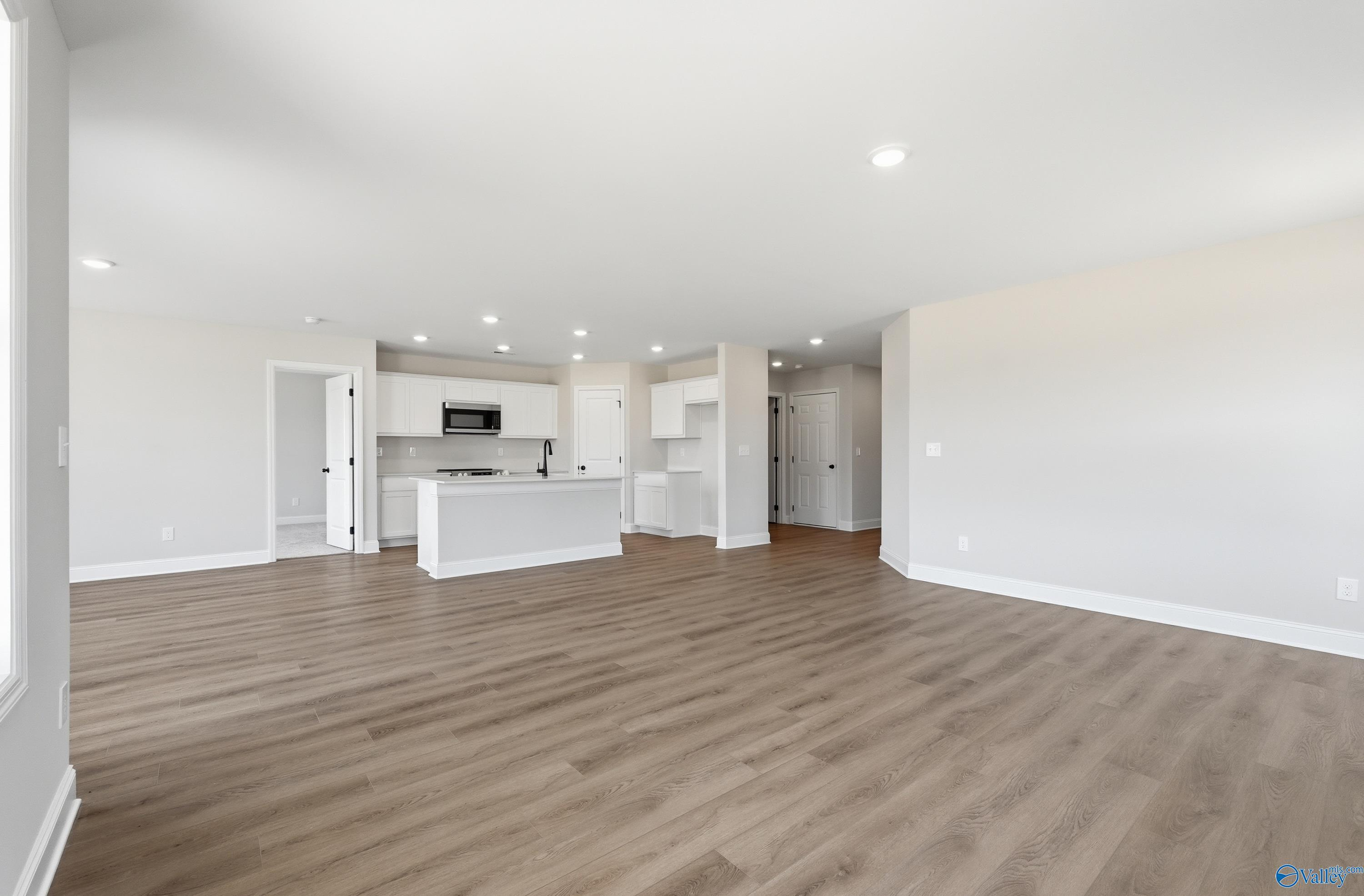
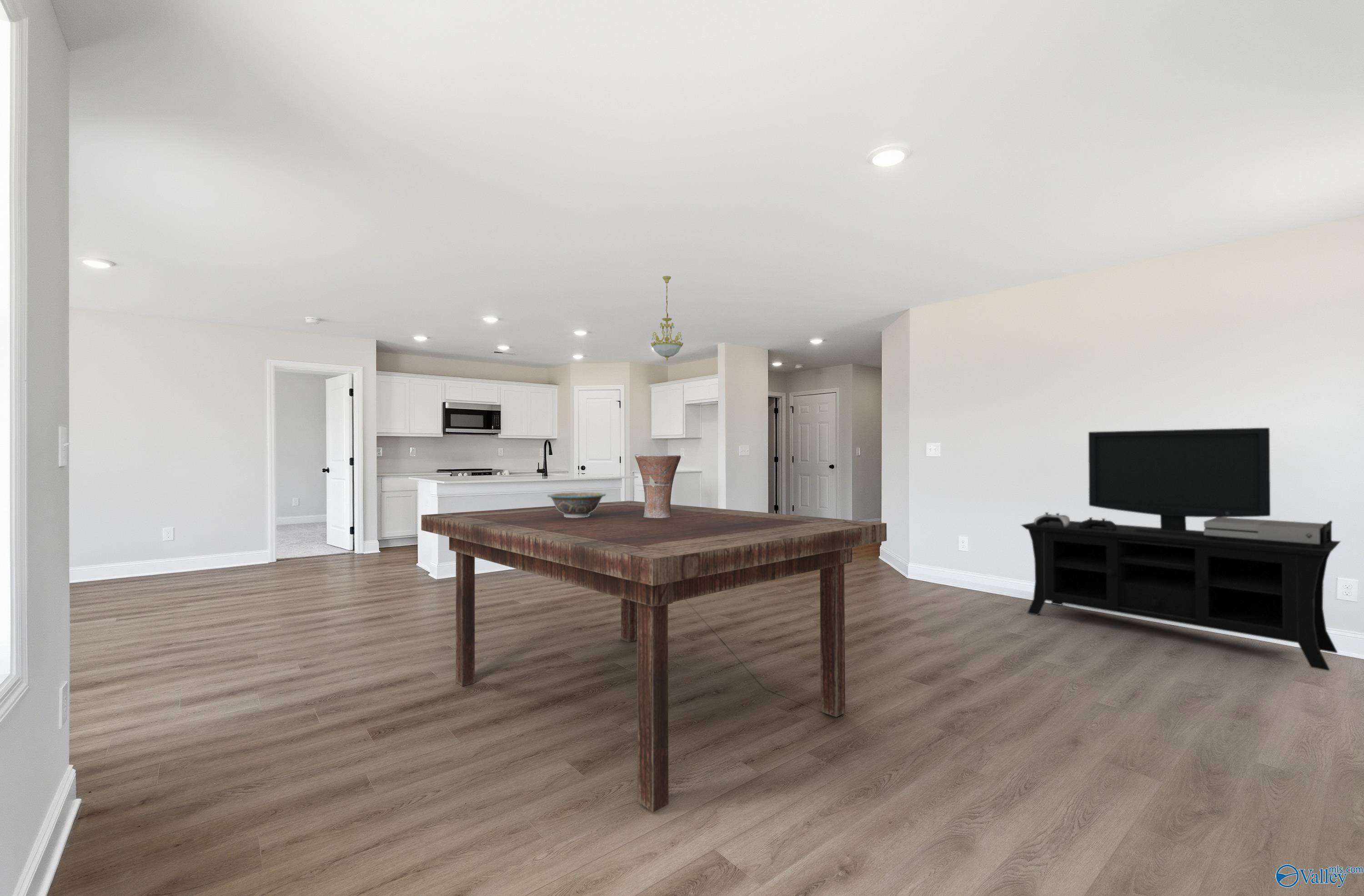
+ chandelier (667, 319)
+ media console (1163, 531)
+ bowl (577, 505)
+ dining table (637, 607)
+ vase (658, 485)
